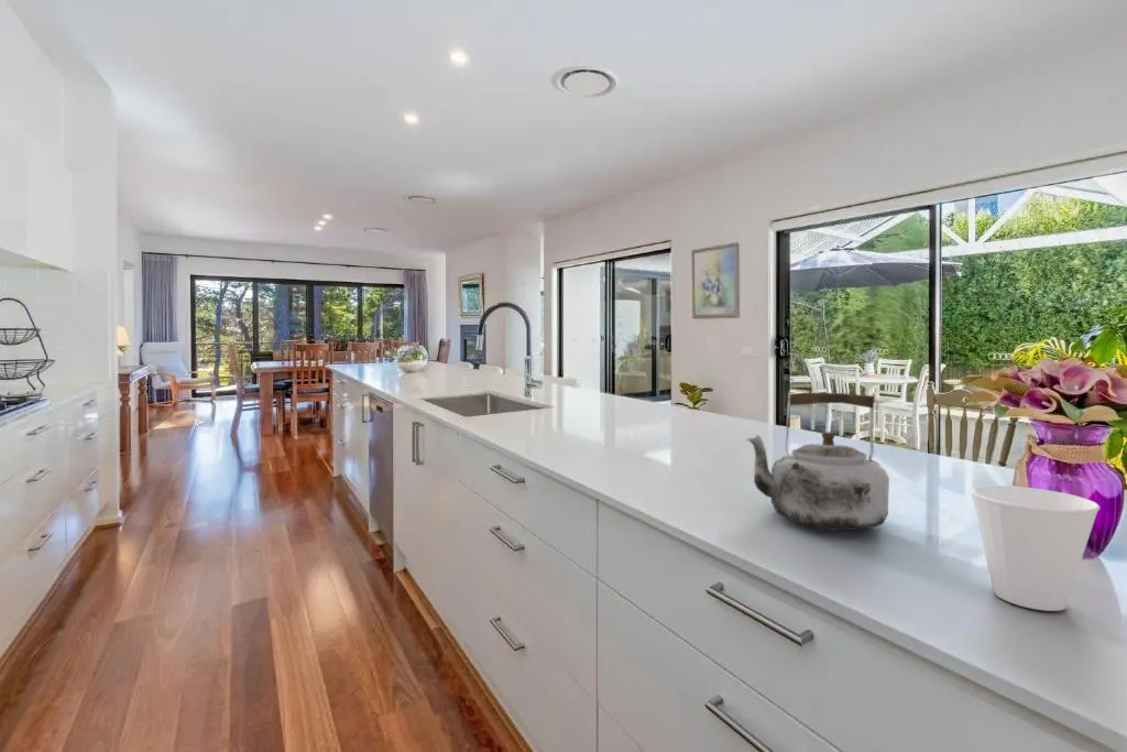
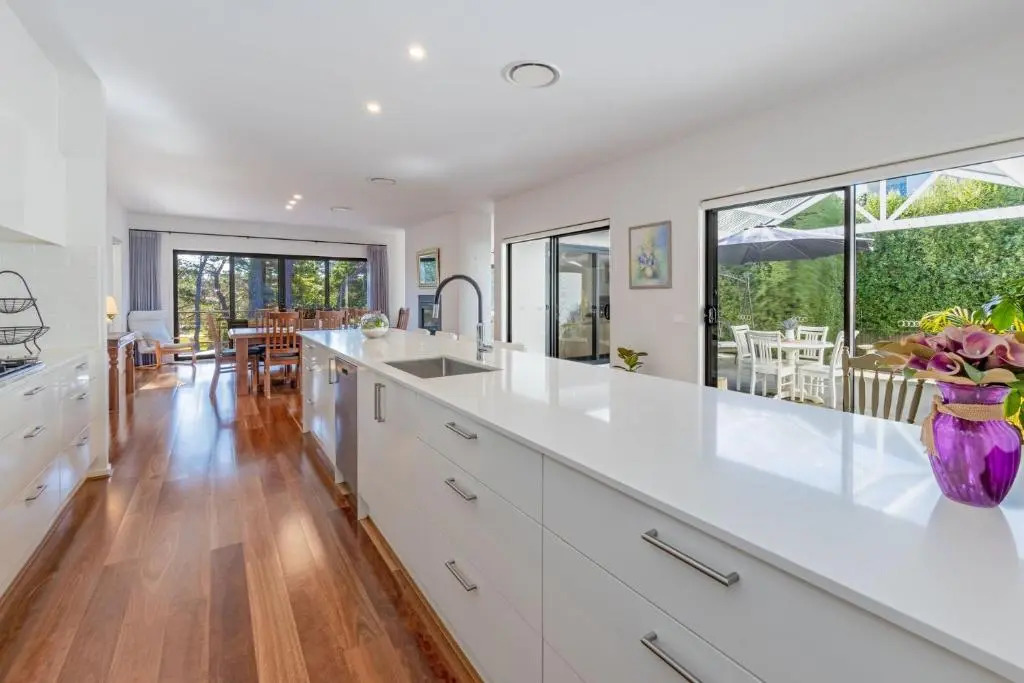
- cup (1030, 547)
- kettle (813, 455)
